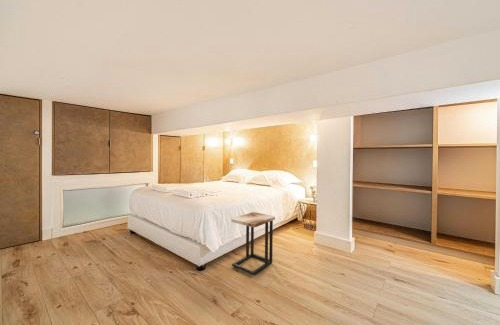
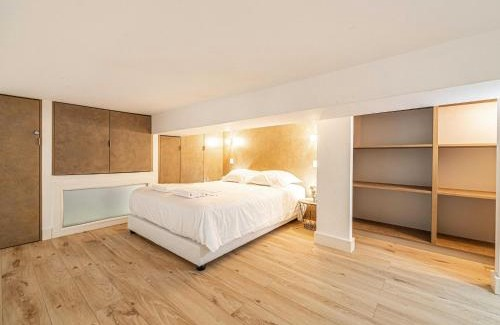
- side table (253, 240)
